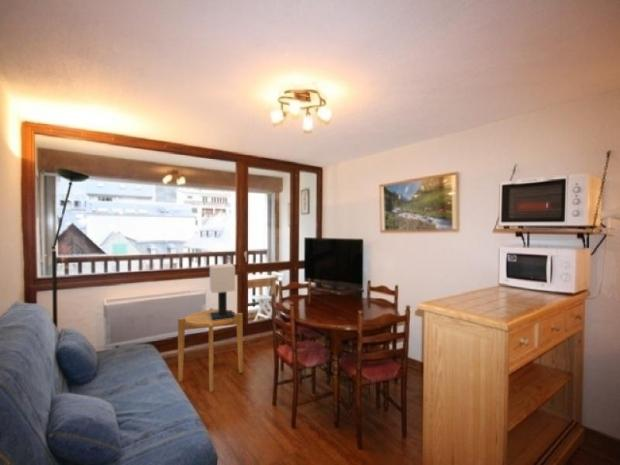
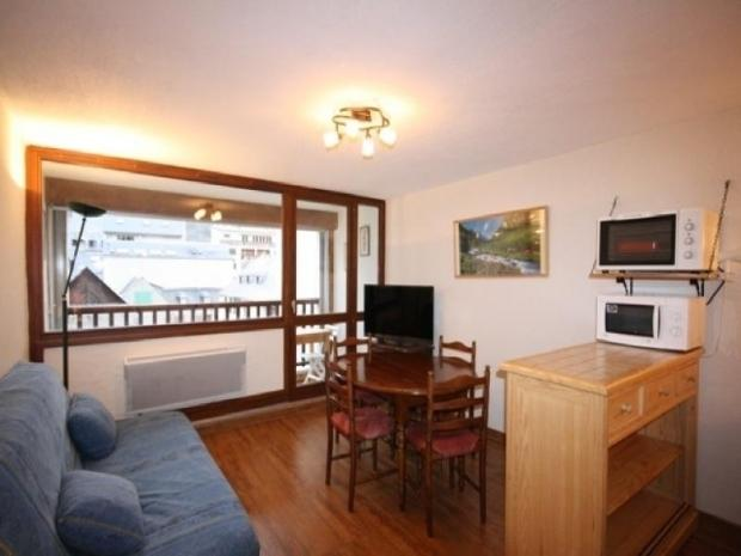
- side table (211, 346)
- table lamp (222, 290)
